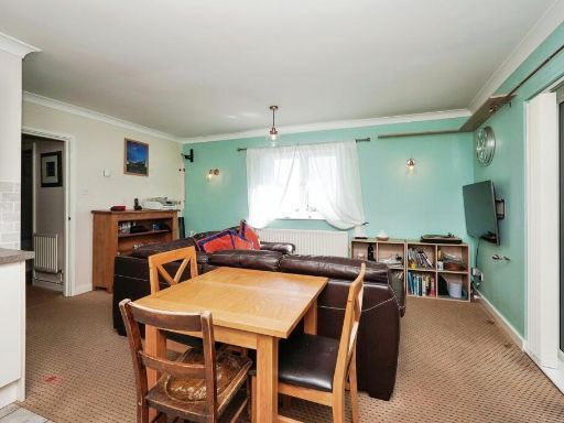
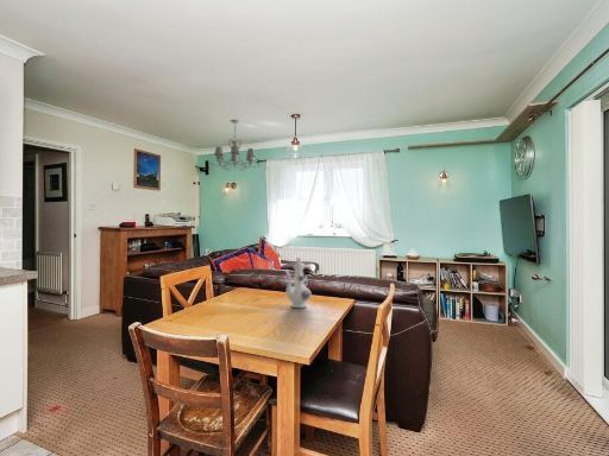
+ chandelier (234, 144)
+ chinaware (296, 281)
